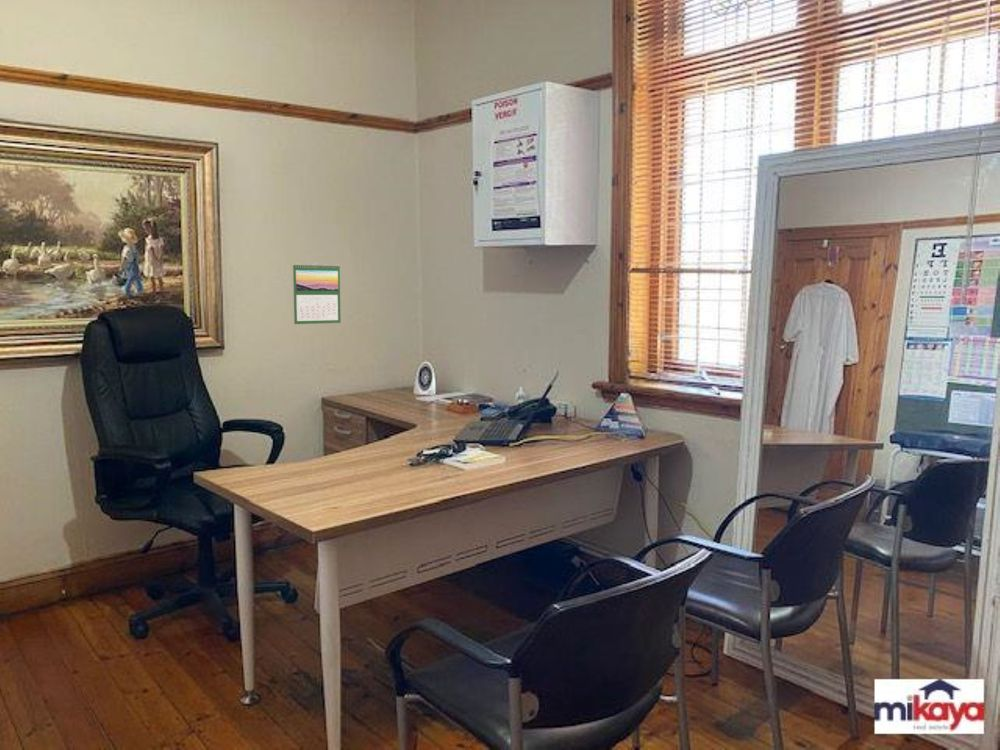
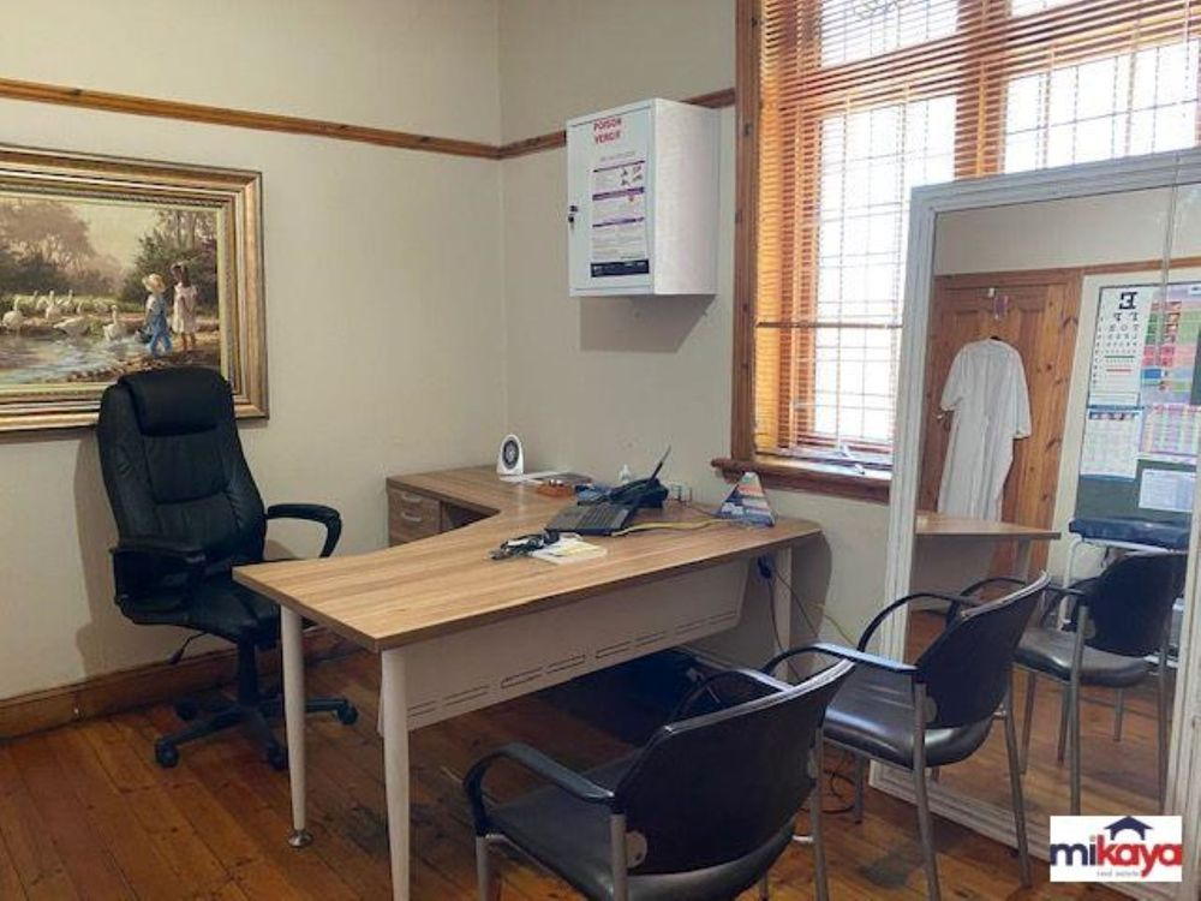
- calendar (317, 293)
